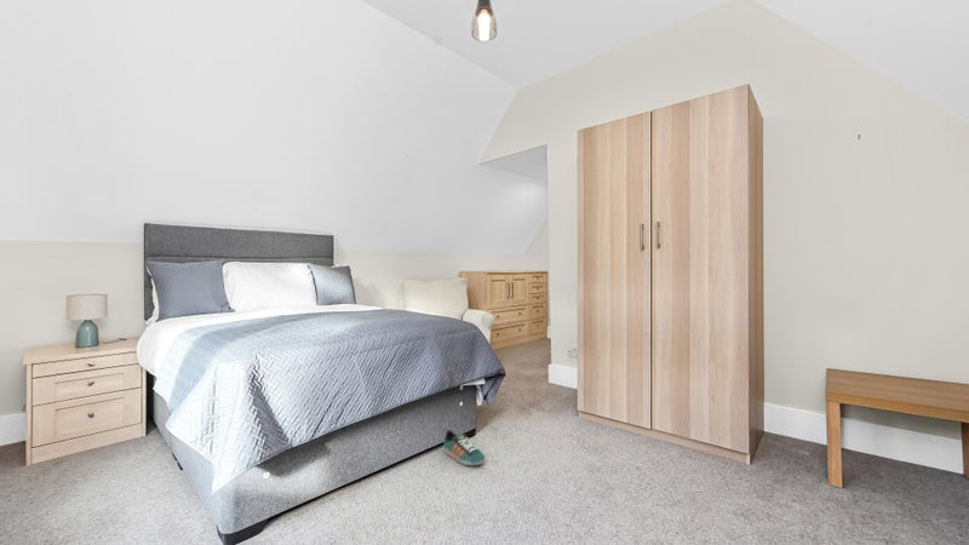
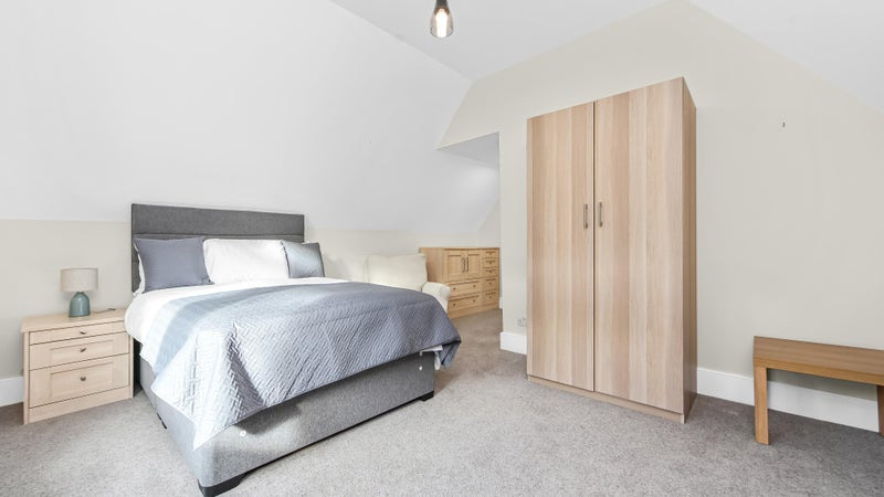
- sneaker (463, 446)
